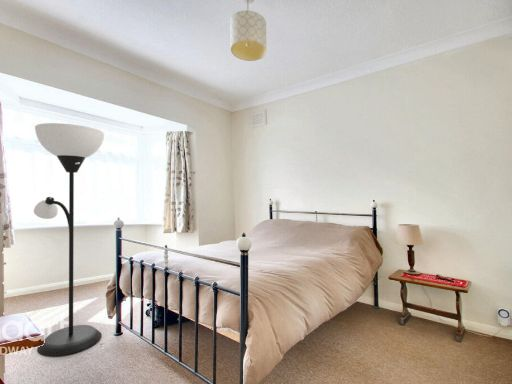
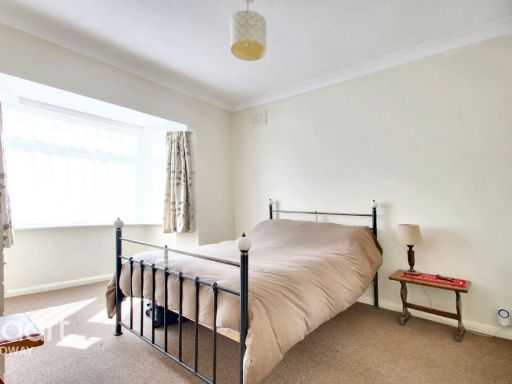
- floor lamp (69, 234)
